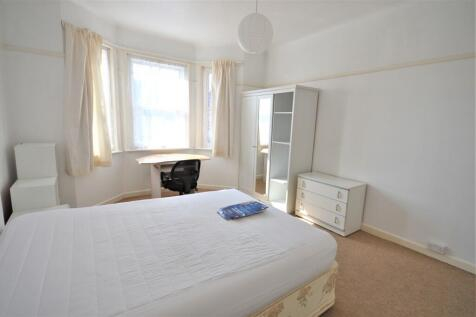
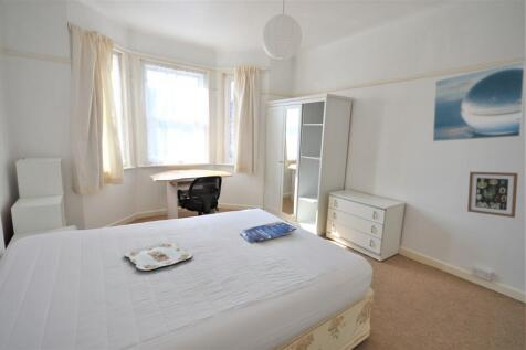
+ wall art (491, 193)
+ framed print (473, 105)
+ serving tray (158, 254)
